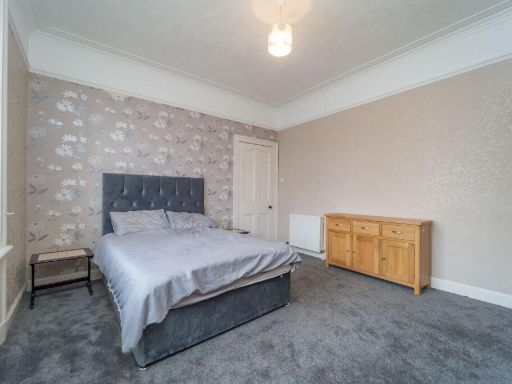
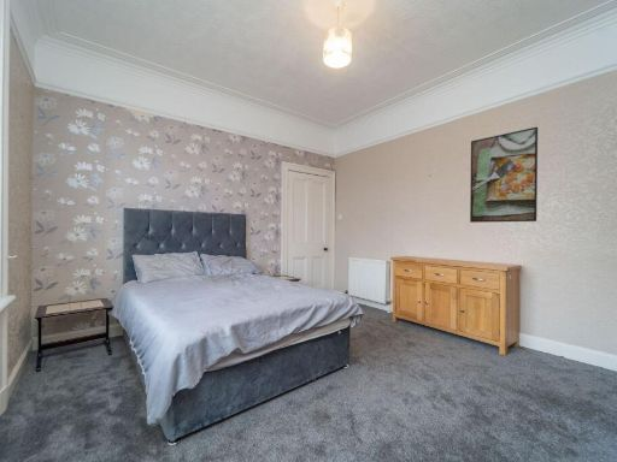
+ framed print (501, 178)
